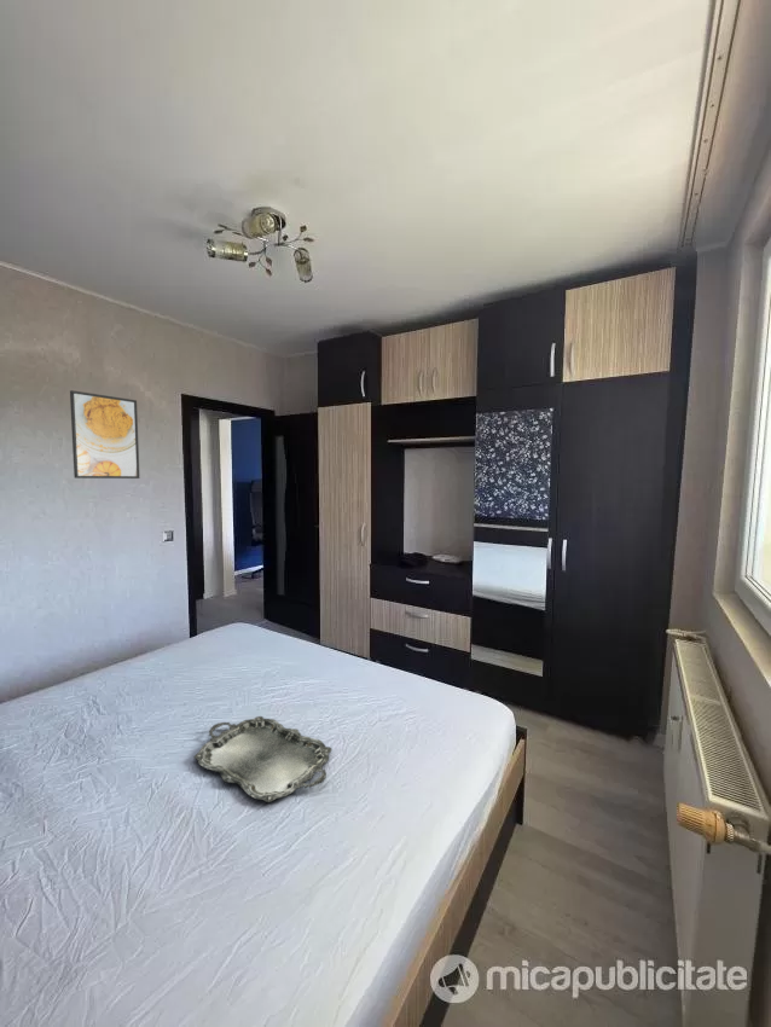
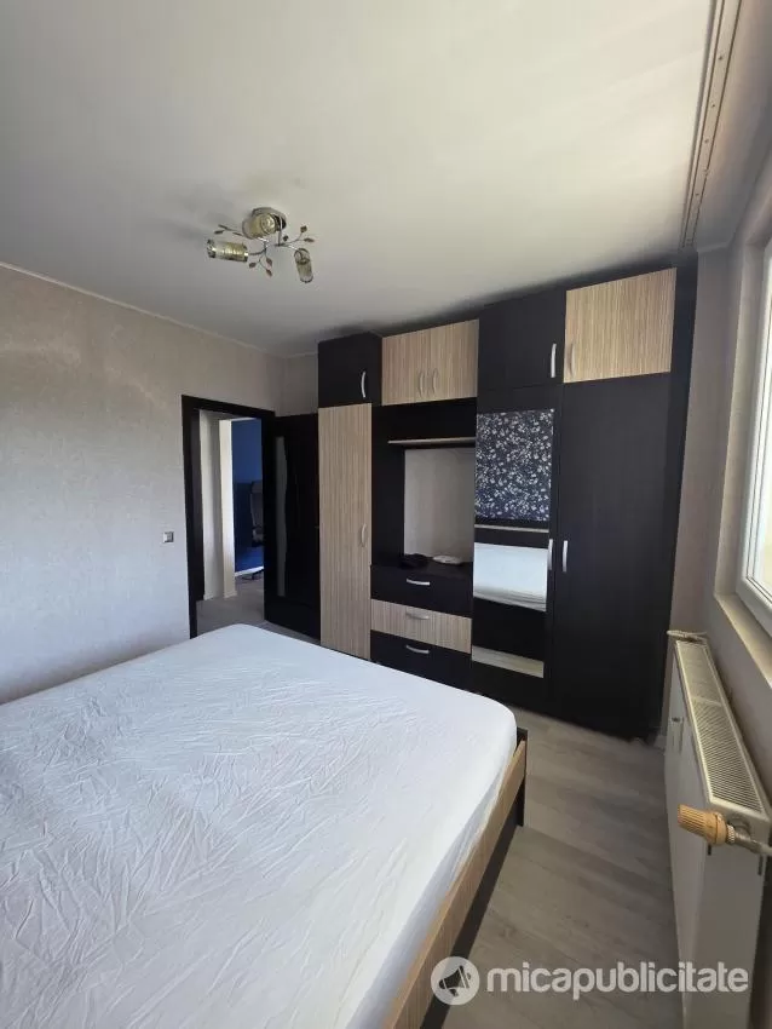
- serving tray (263, 753)
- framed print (106, 437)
